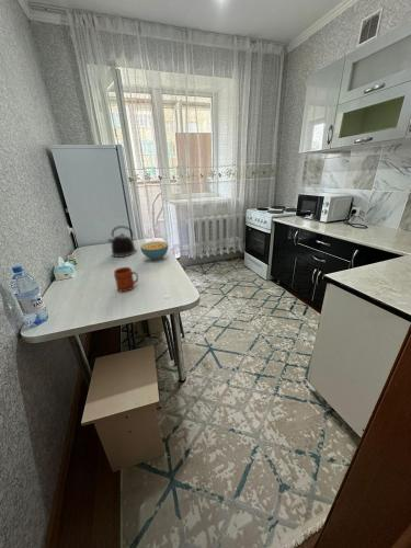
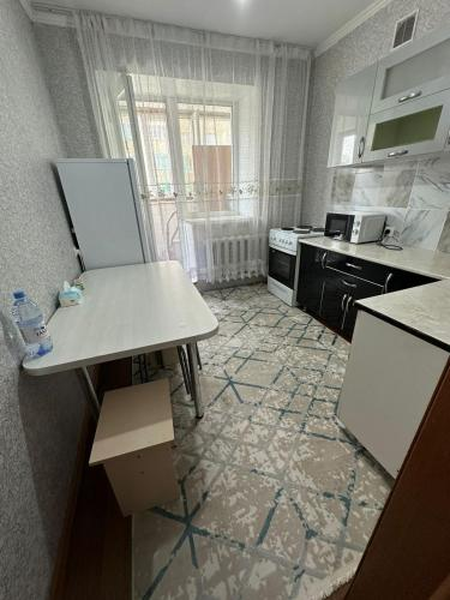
- kettle (122, 240)
- mug (126, 278)
- cereal bowl (155, 251)
